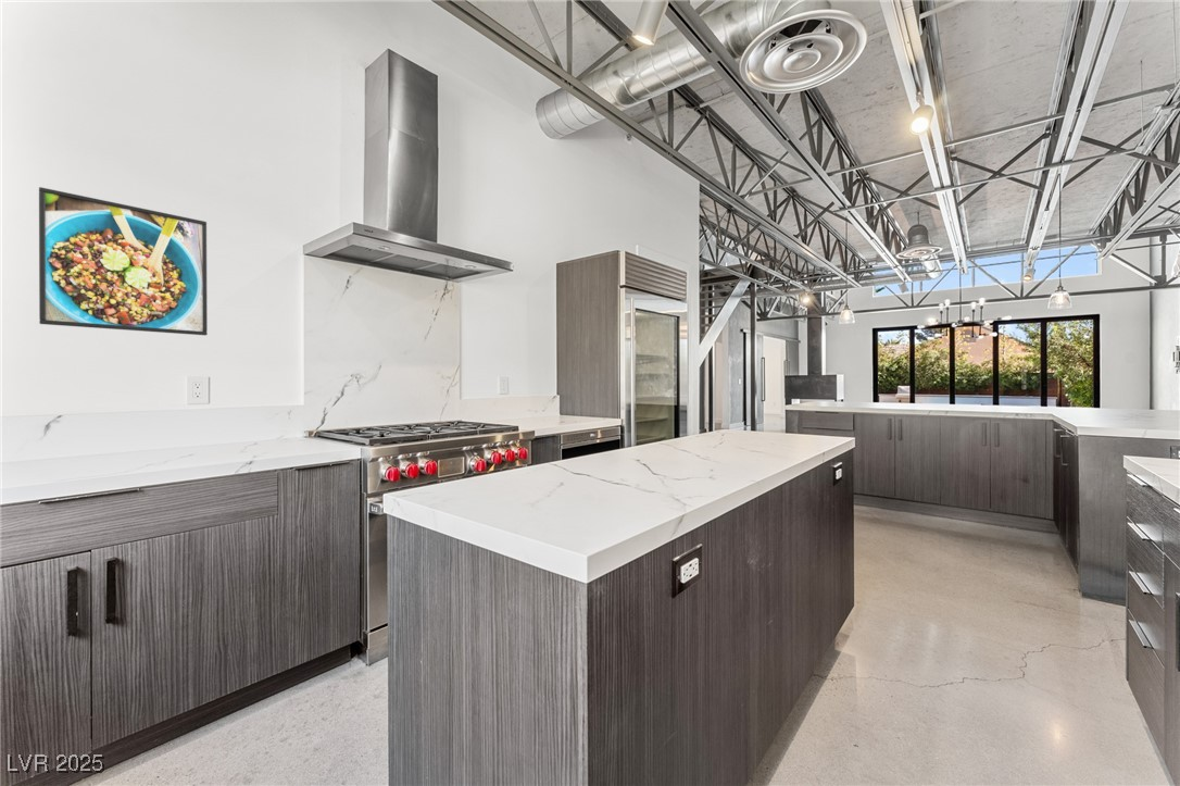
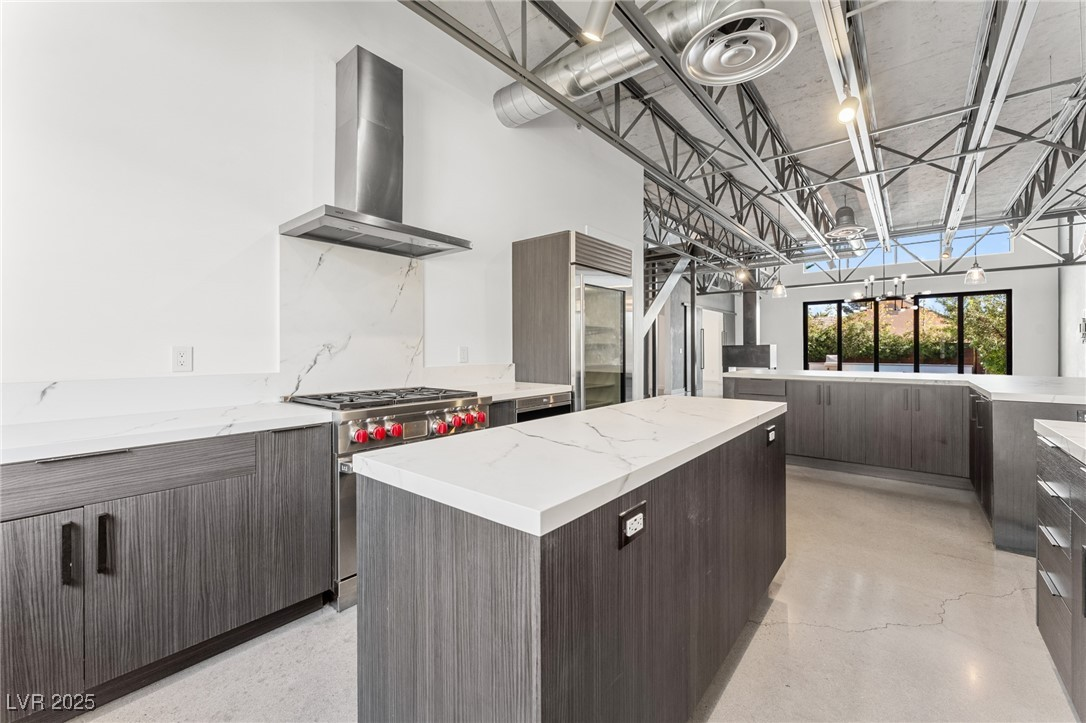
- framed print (130, 267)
